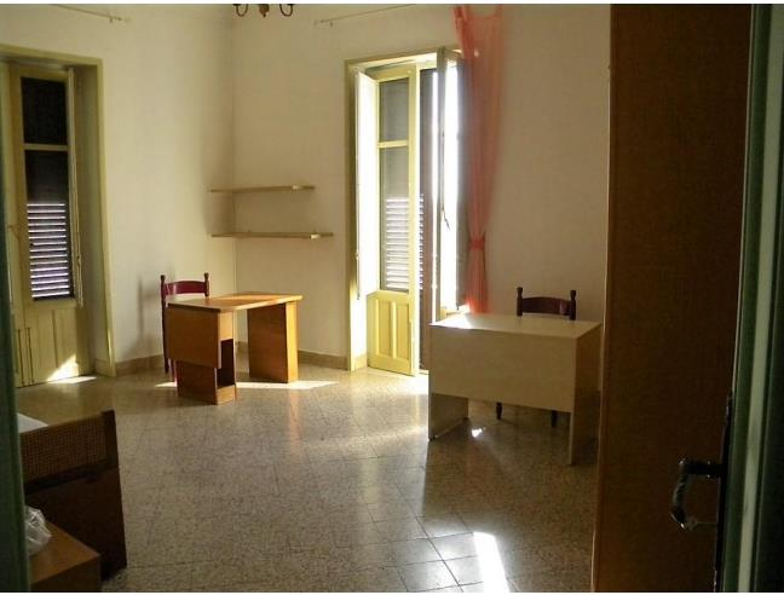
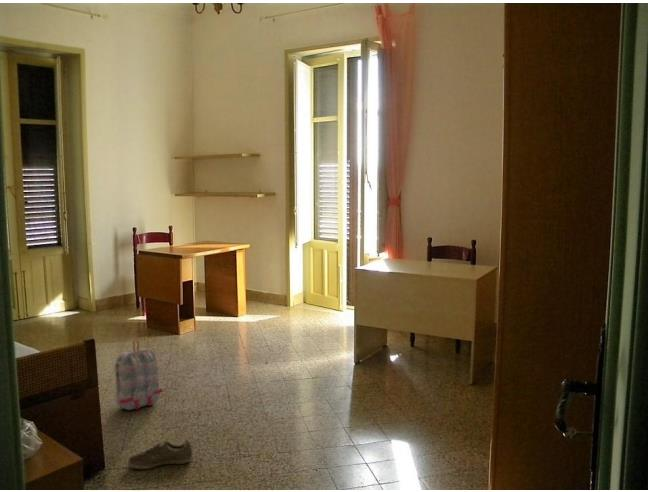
+ backpack (137, 373)
+ sneaker (160, 451)
